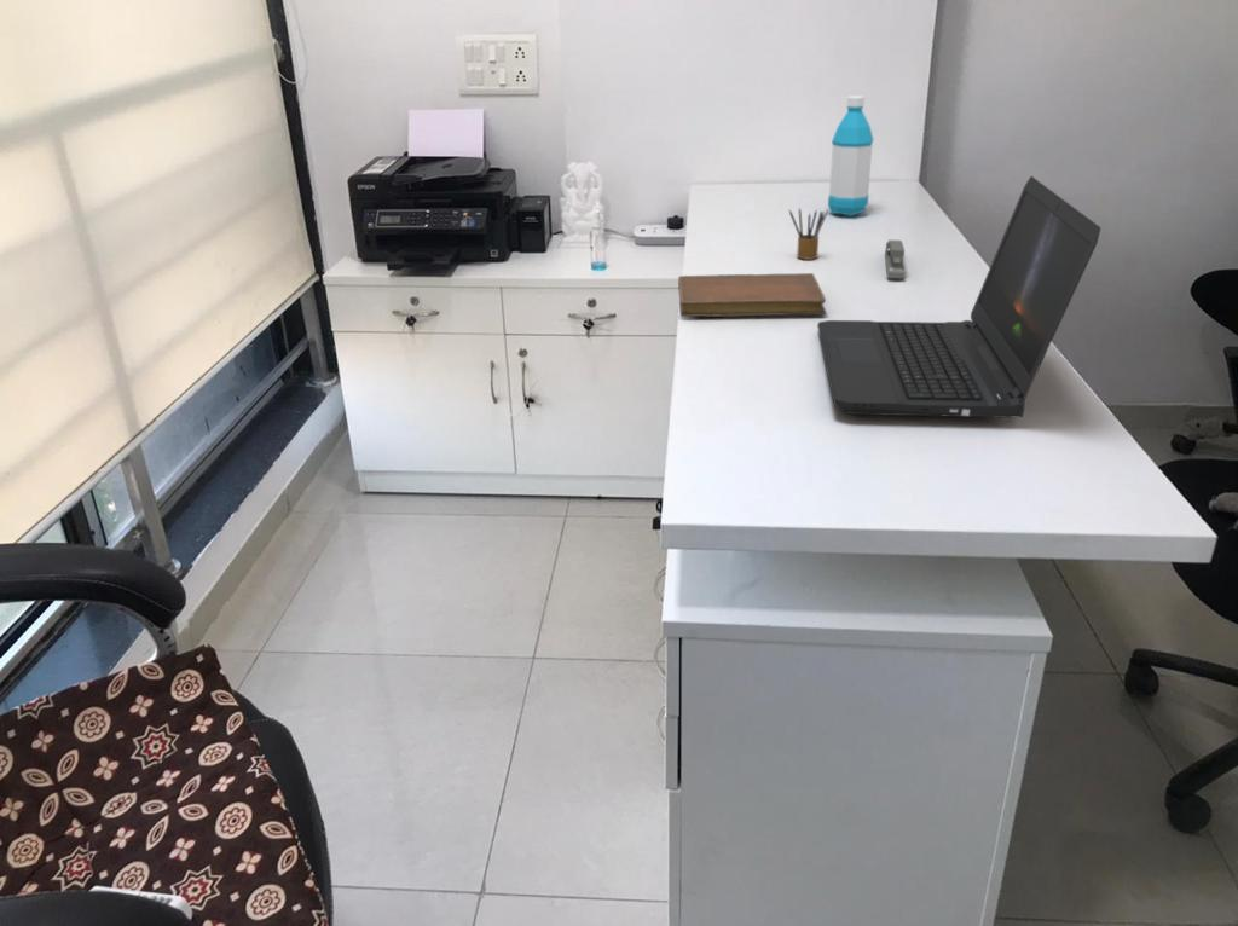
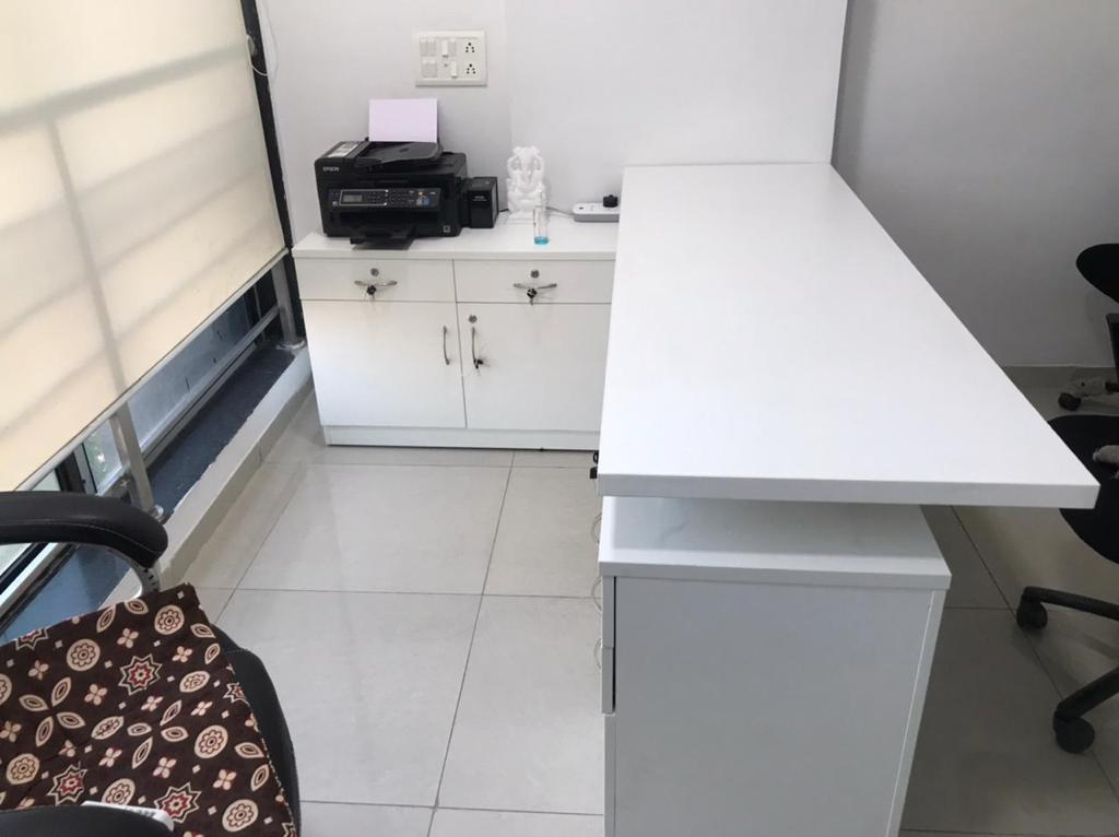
- water bottle (851, 156)
- laptop computer (945, 322)
- stapler (895, 253)
- pencil box (808, 231)
- notebook (748, 293)
